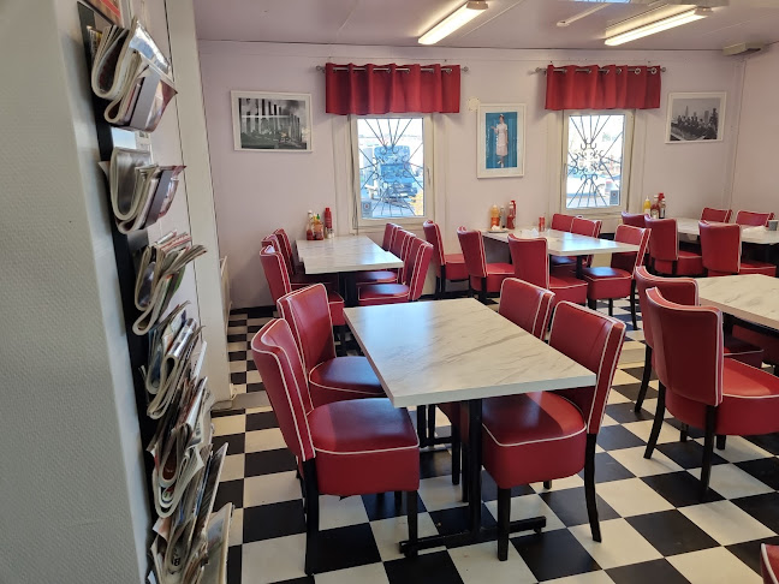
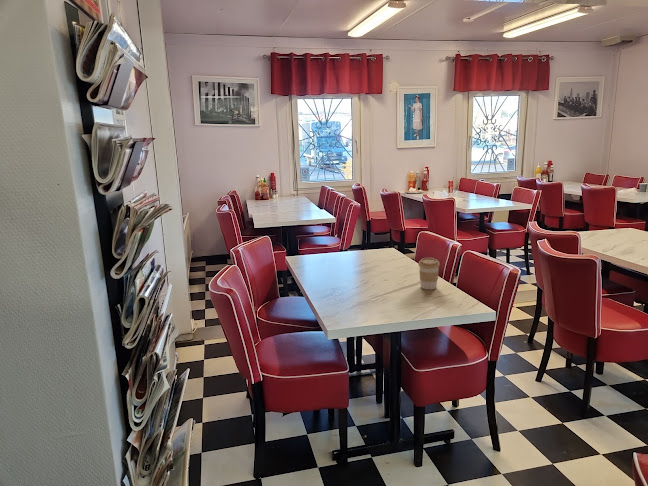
+ coffee cup (428, 273)
